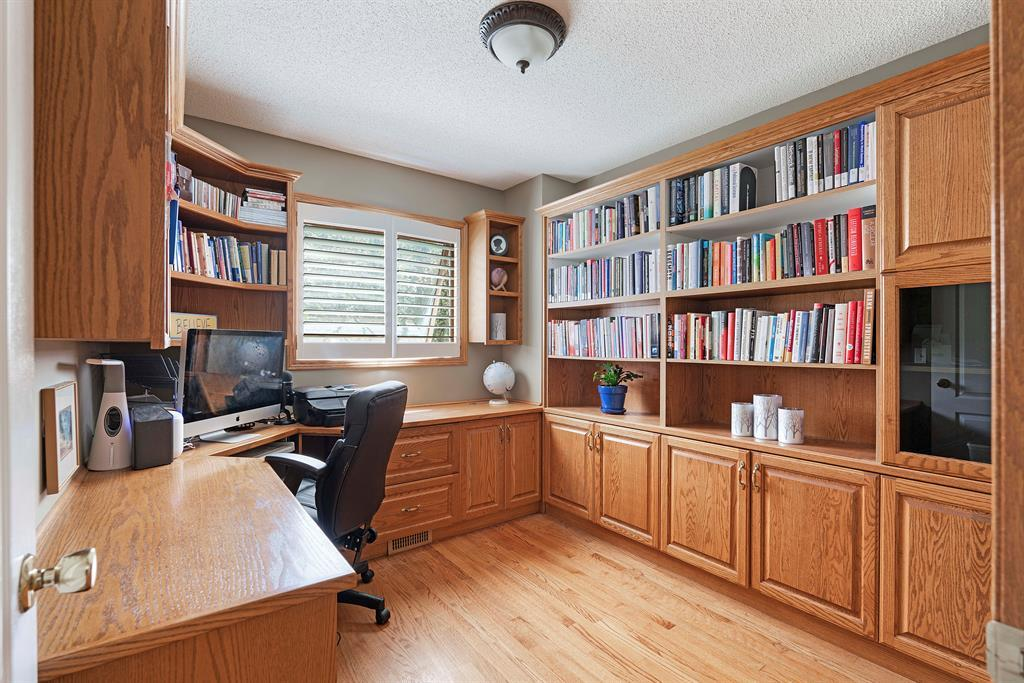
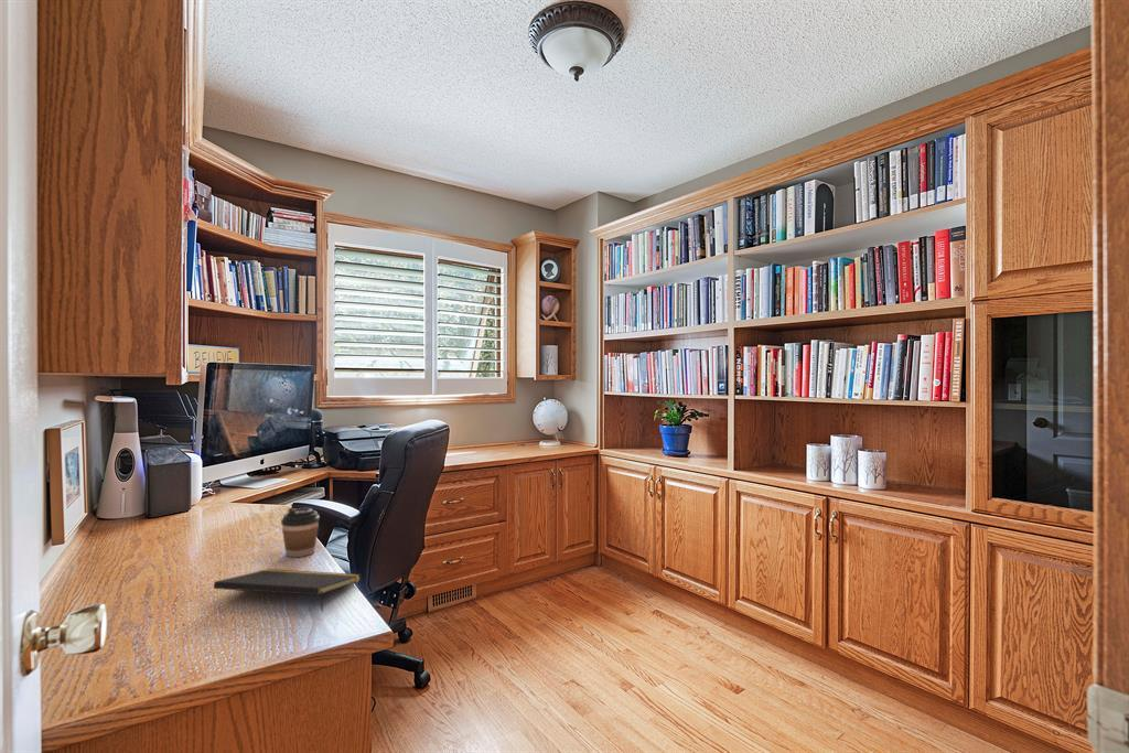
+ notepad (291, 581)
+ coffee cup (300, 529)
